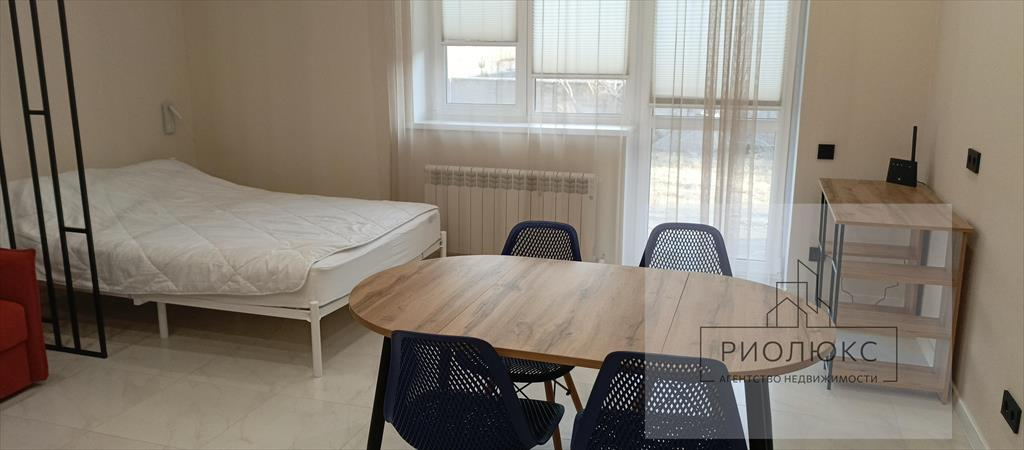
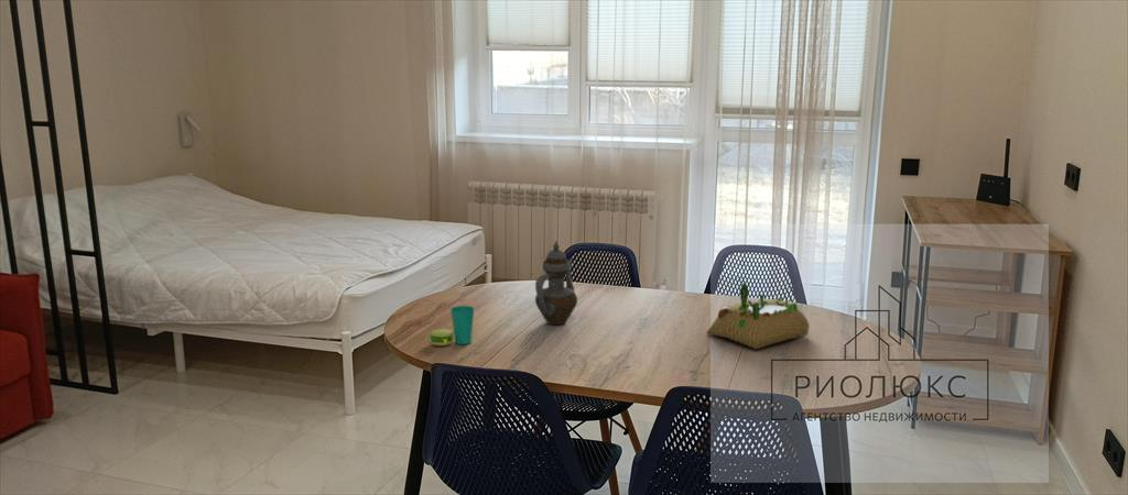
+ cup (453, 326)
+ succulent planter (759, 307)
+ teapot (555, 282)
